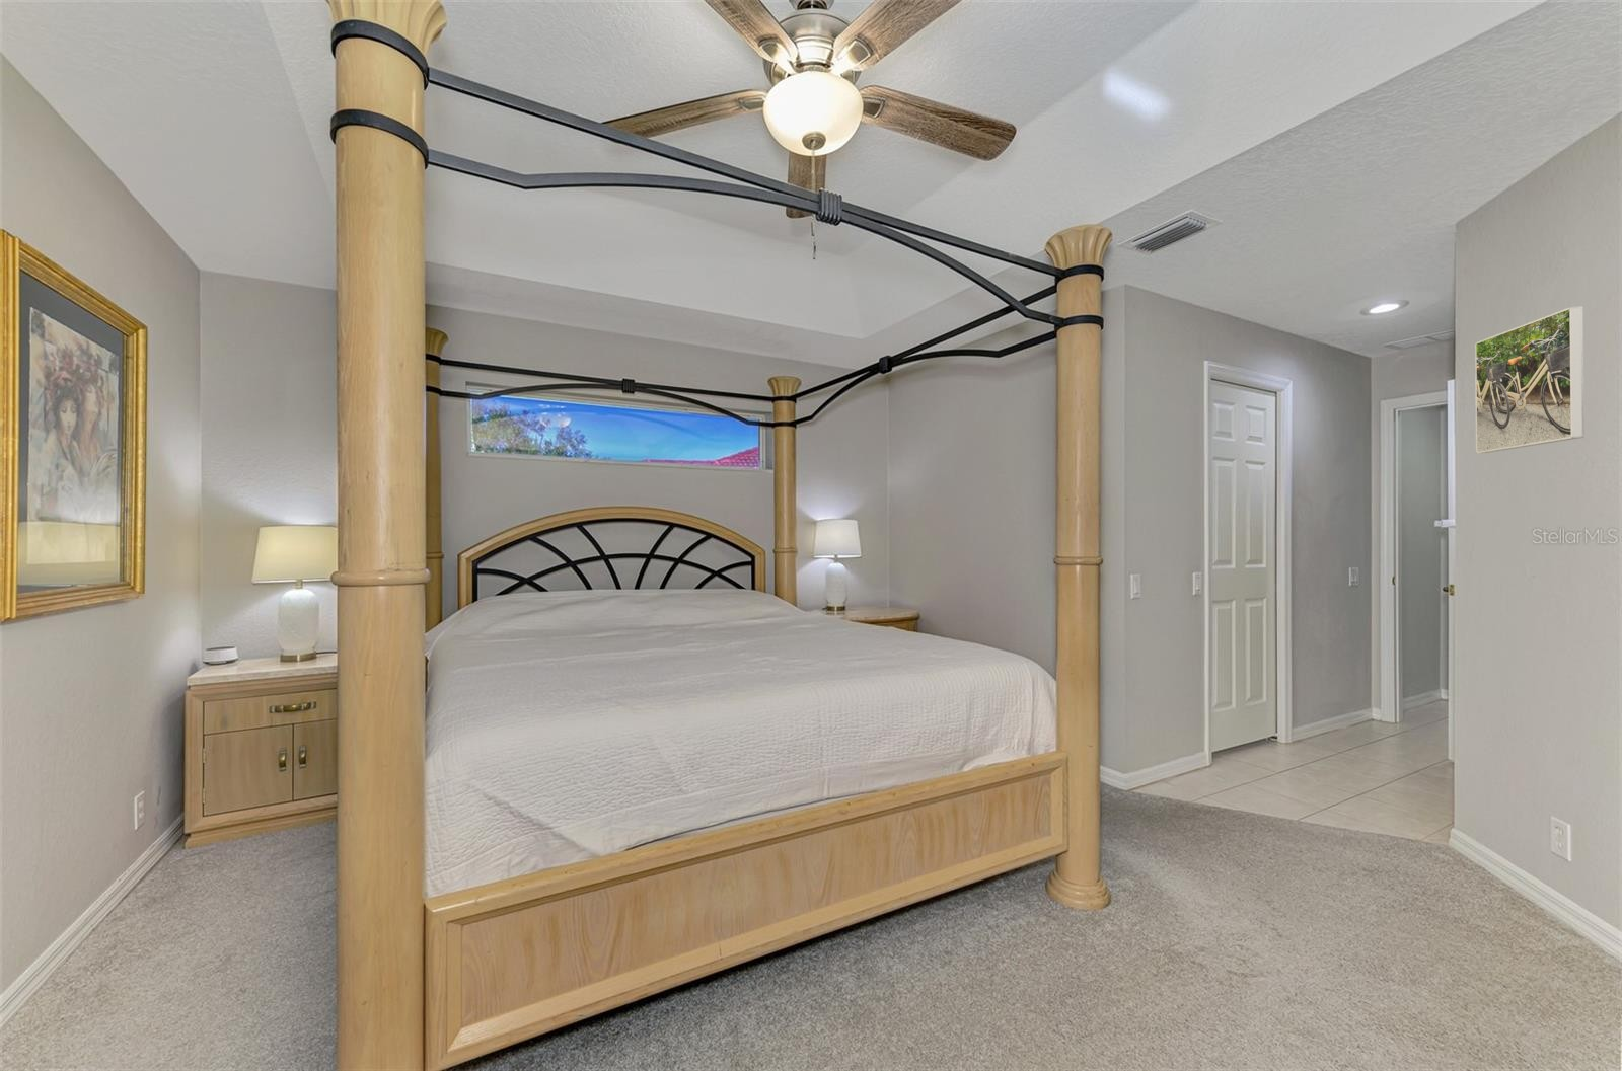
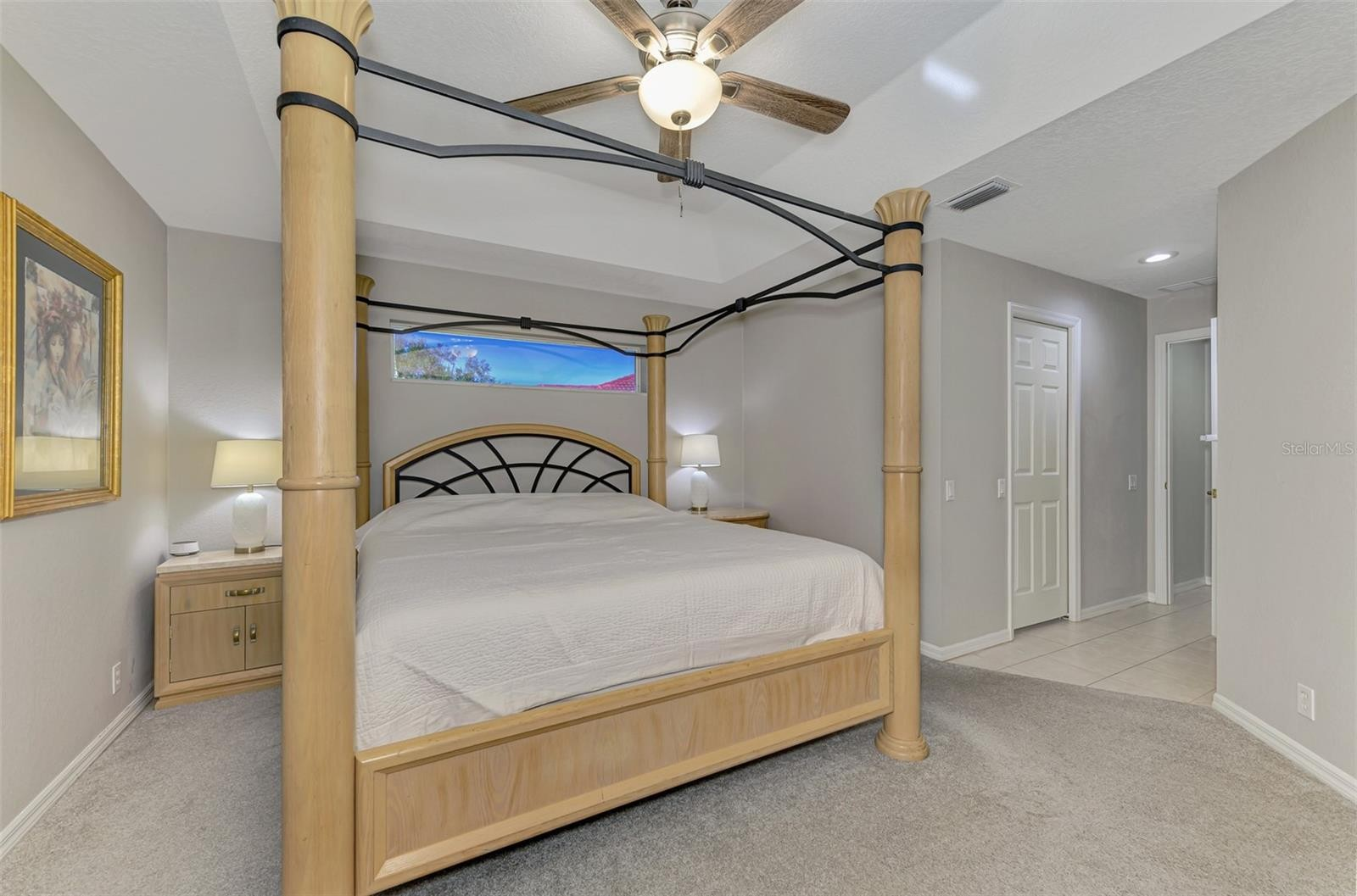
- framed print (1525, 386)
